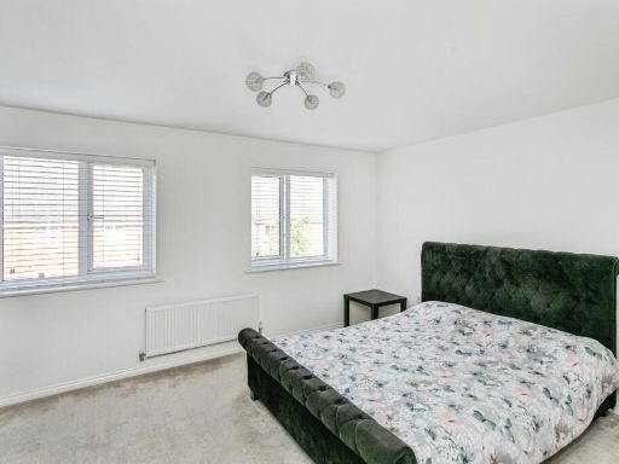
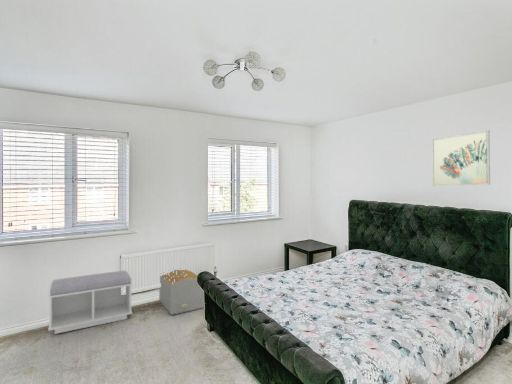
+ bench (92, 298)
+ wall art (459, 160)
+ architectural model (188, 287)
